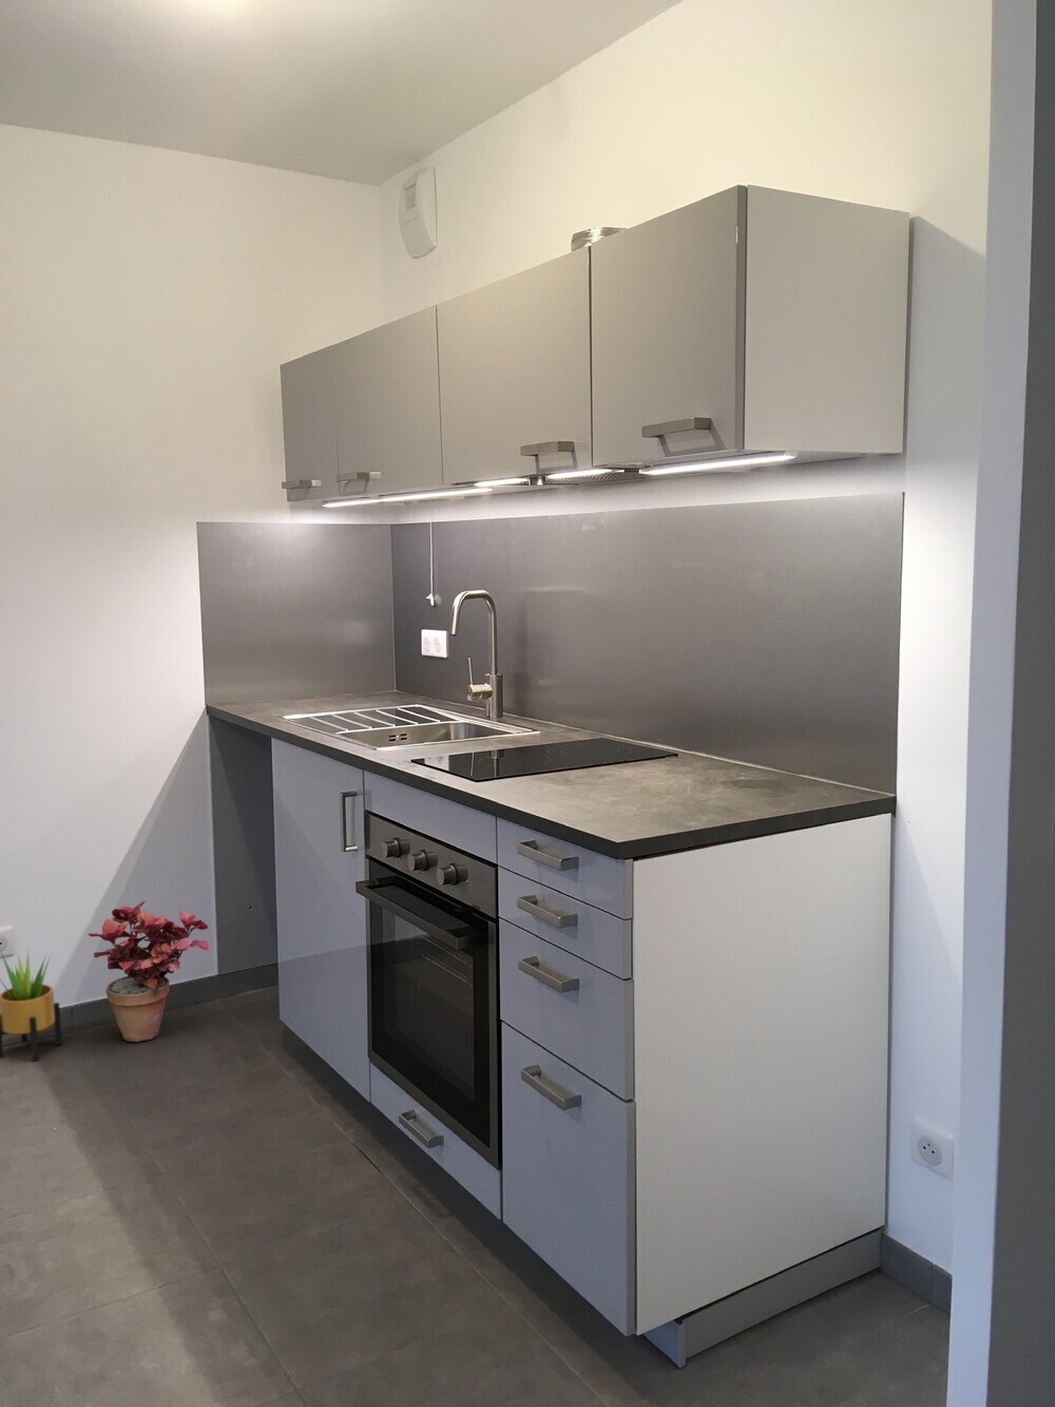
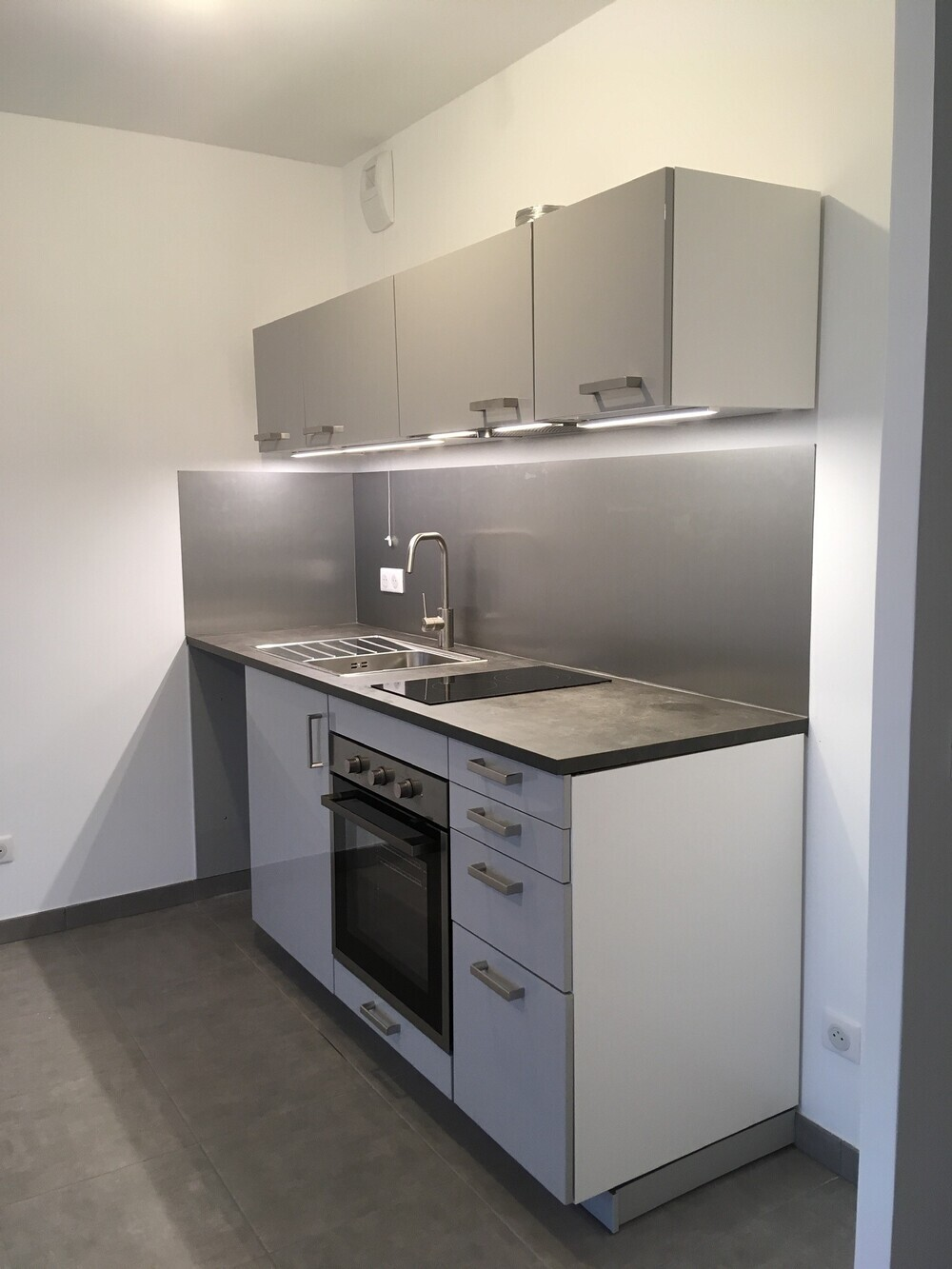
- potted plant (147, 971)
- potted plant (27, 1000)
